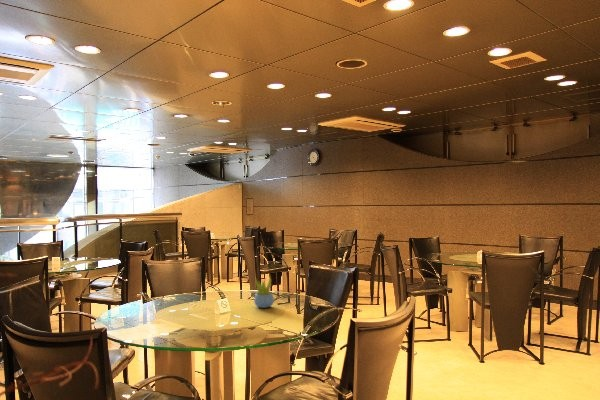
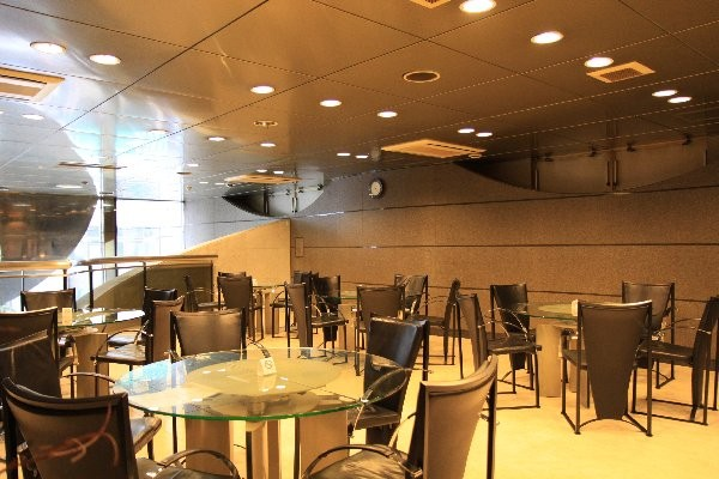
- succulent plant (264, 291)
